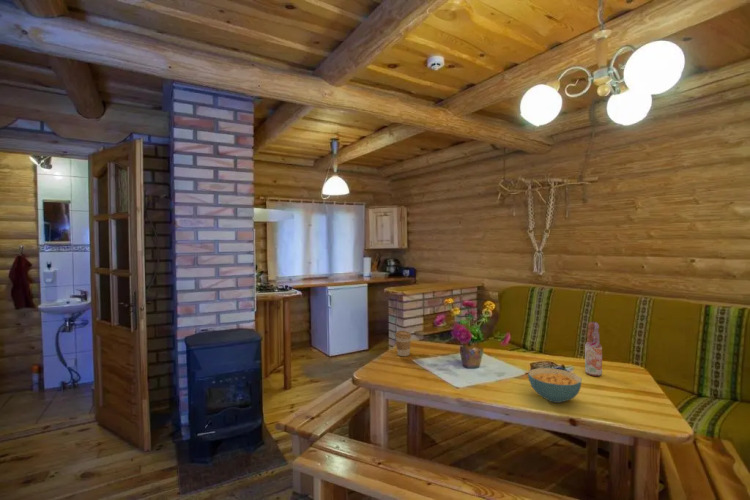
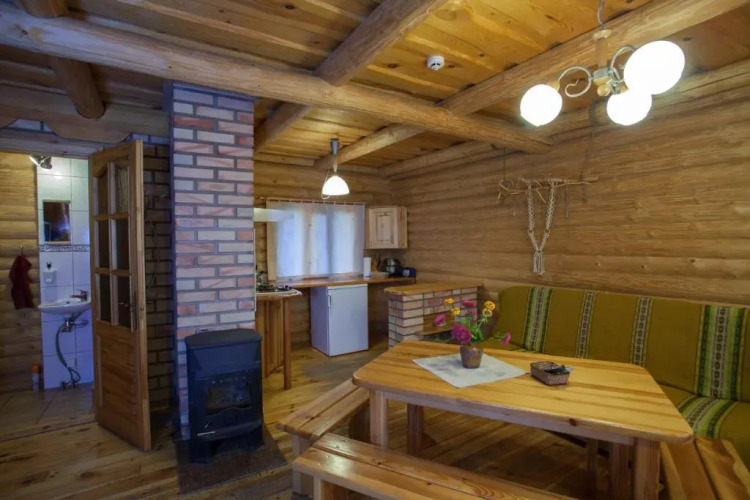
- coffee cup (403, 343)
- cereal bowl (554, 387)
- bottle (593, 348)
